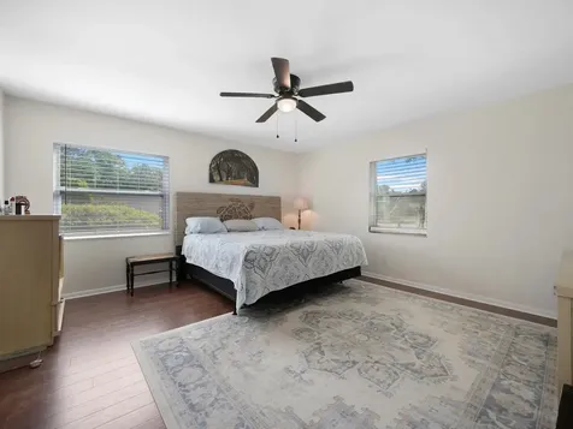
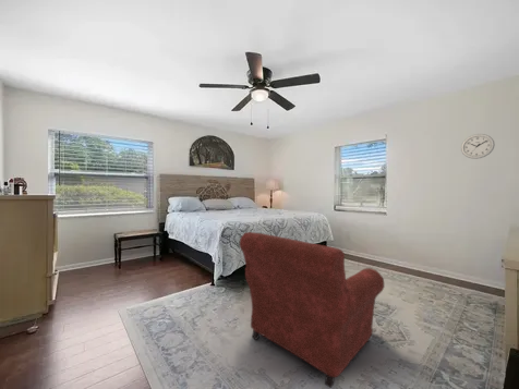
+ wall clock (476, 146)
+ armchair (310, 285)
